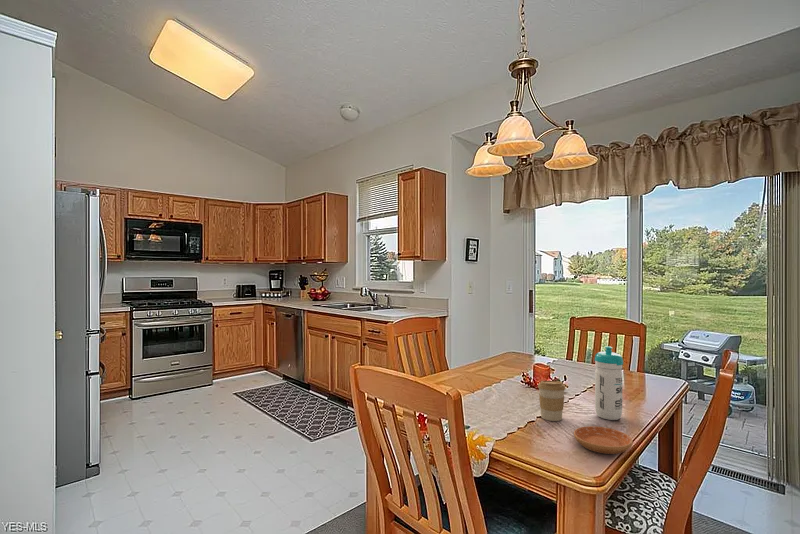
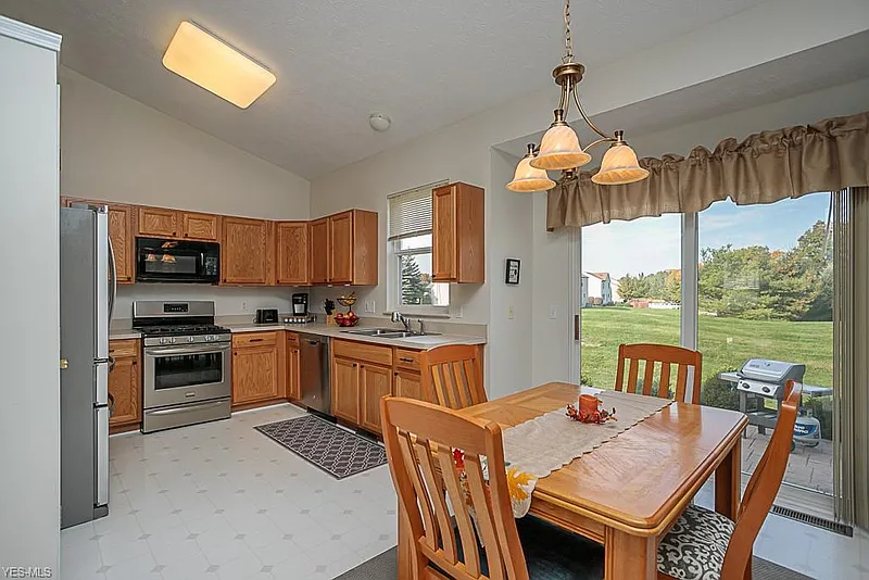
- water bottle (608, 381)
- coffee cup (551, 399)
- saucer (602, 440)
